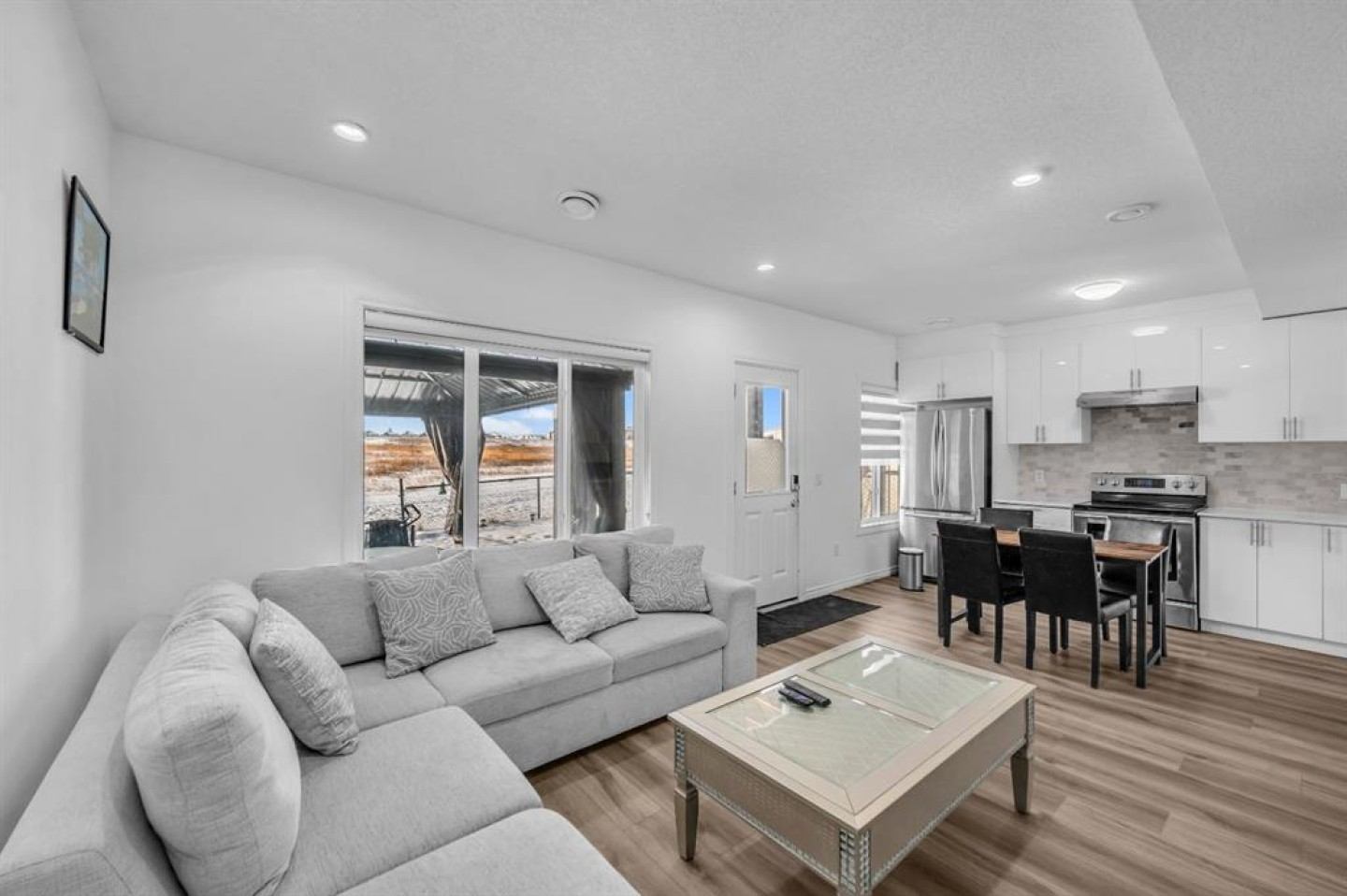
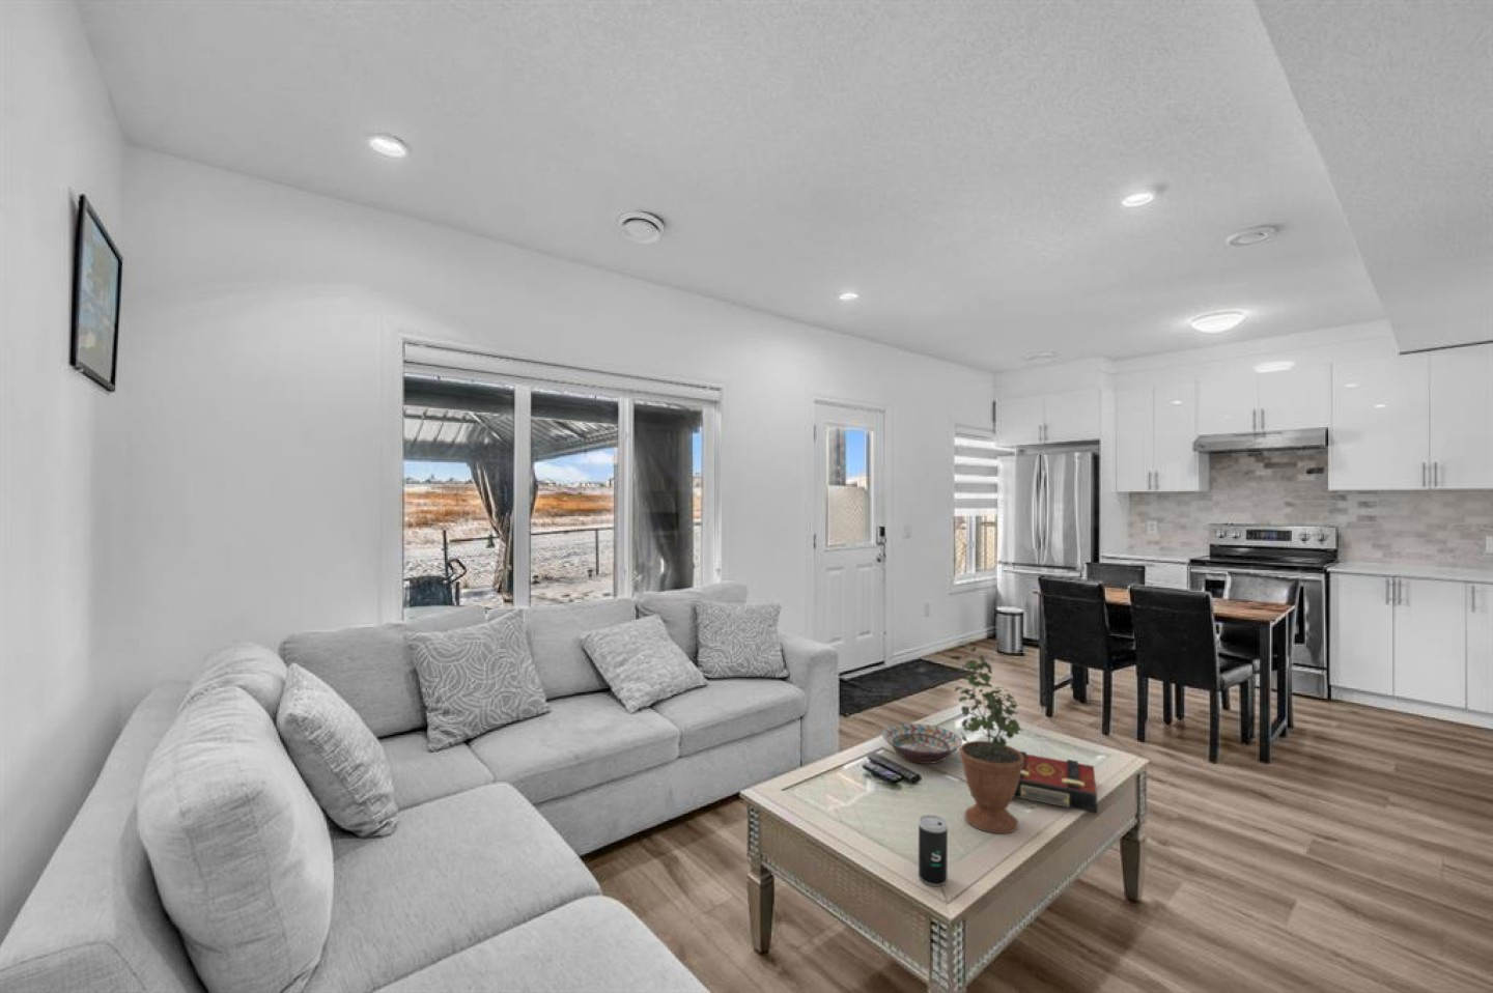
+ decorative bowl (921, 746)
+ book (1045, 778)
+ potted plant (983, 733)
+ beverage can (932, 849)
